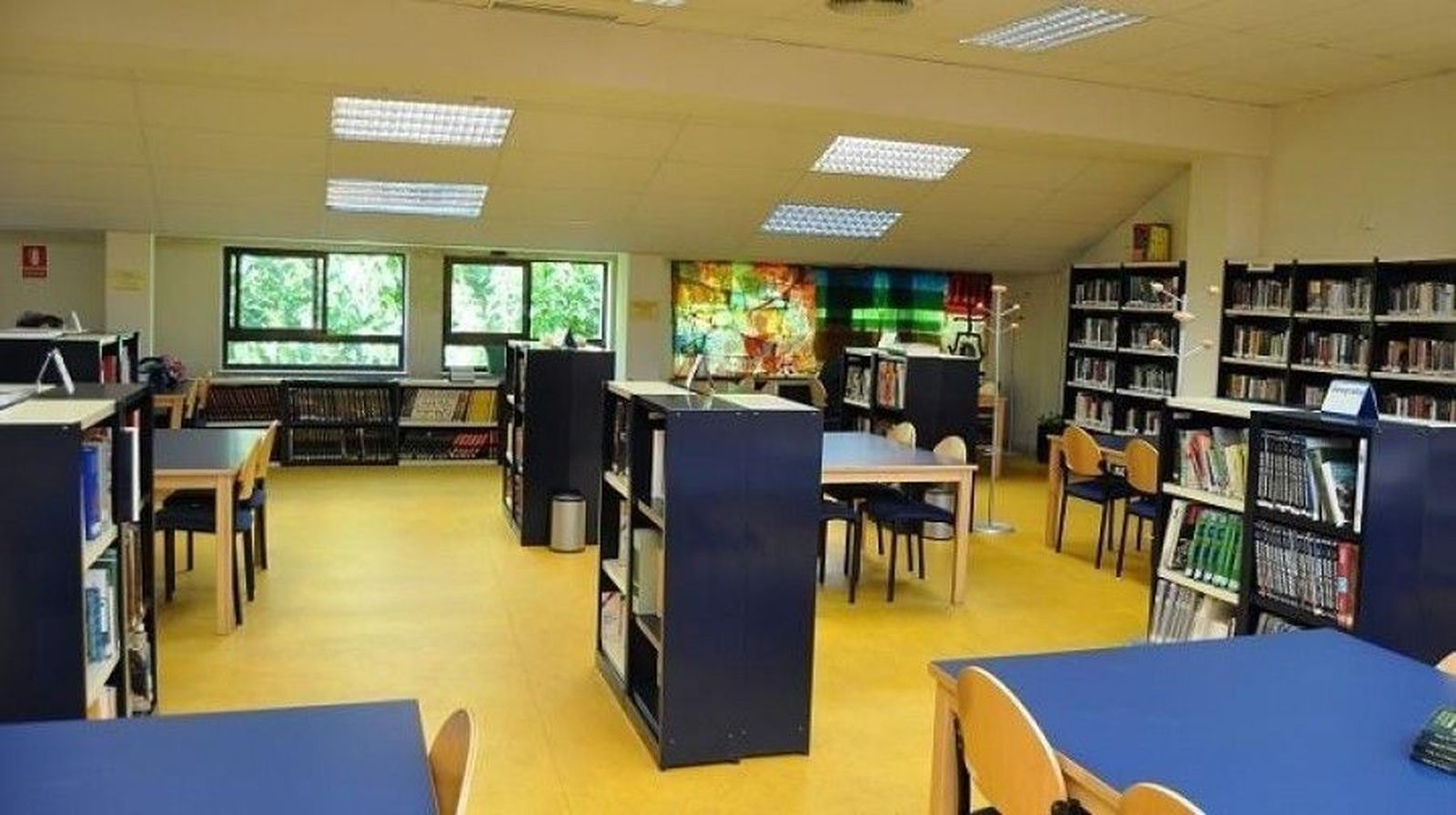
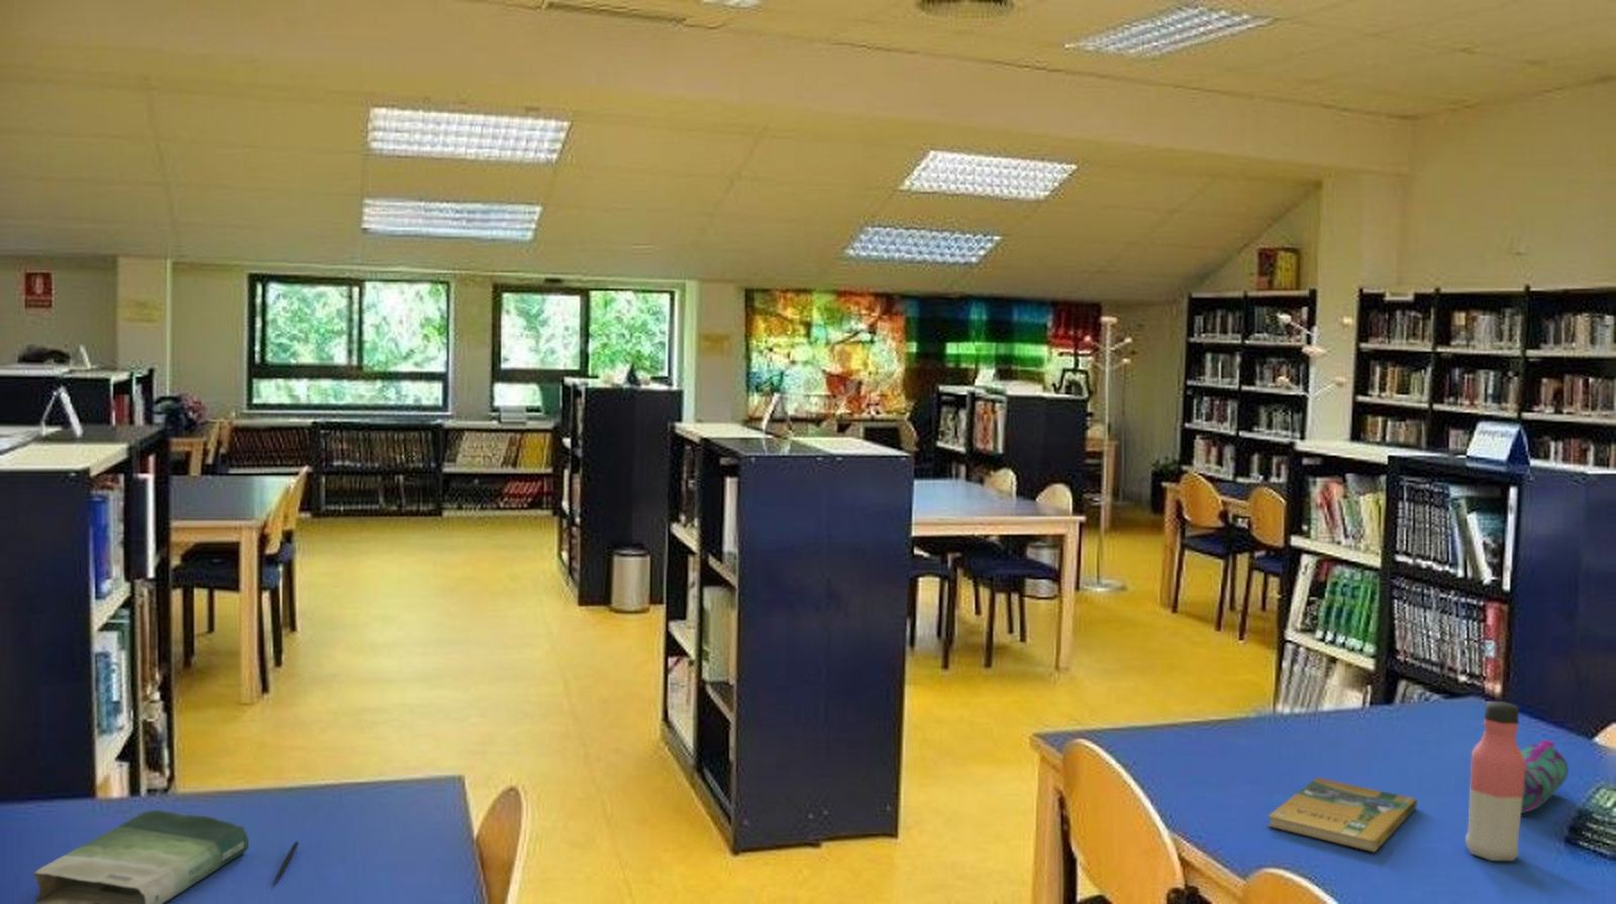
+ pencil case (1529, 775)
+ pen (285, 862)
+ booklet (1343, 812)
+ book (145, 859)
+ water bottle (1497, 779)
